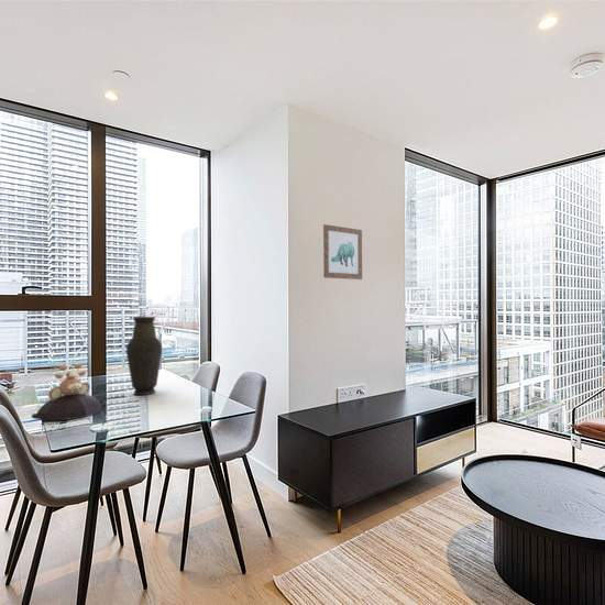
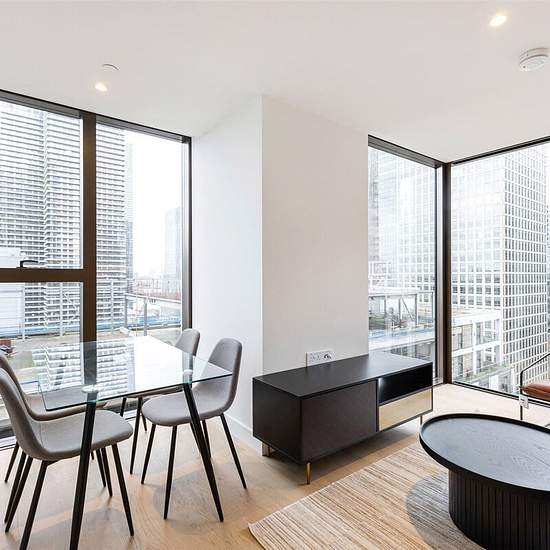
- decorative bowl (70, 388)
- vase (144, 354)
- wall art (343, 252)
